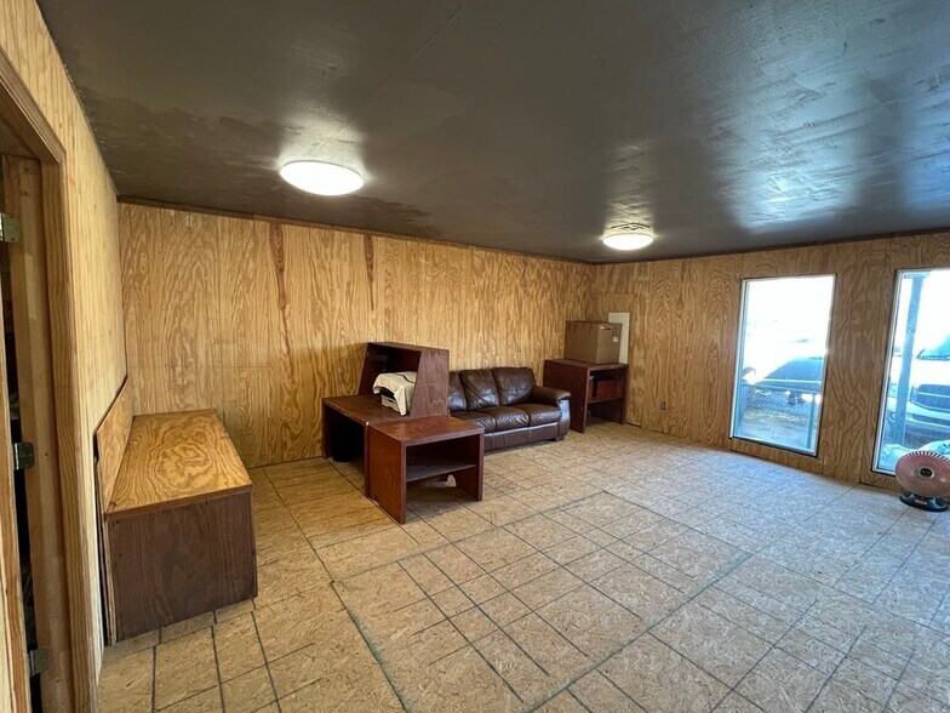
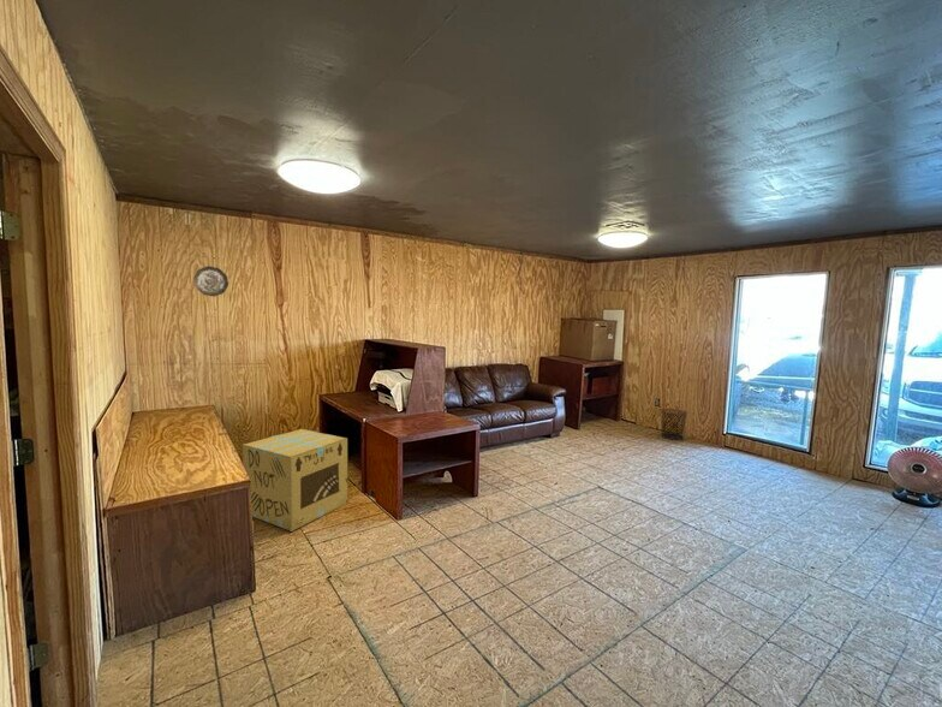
+ cardboard box (297, 474)
+ waste bin (672, 423)
+ decorative plate (210, 281)
